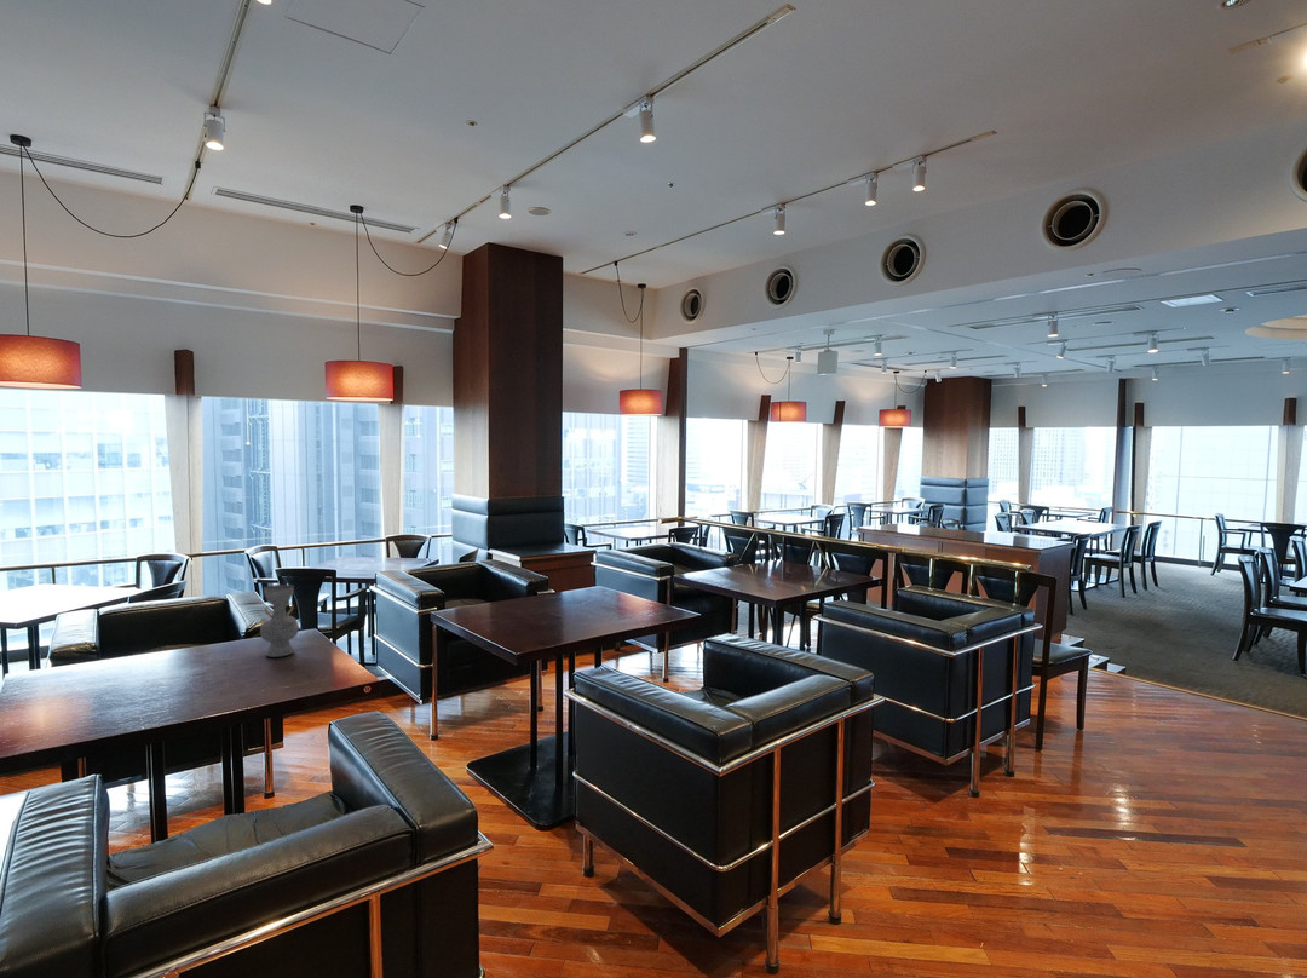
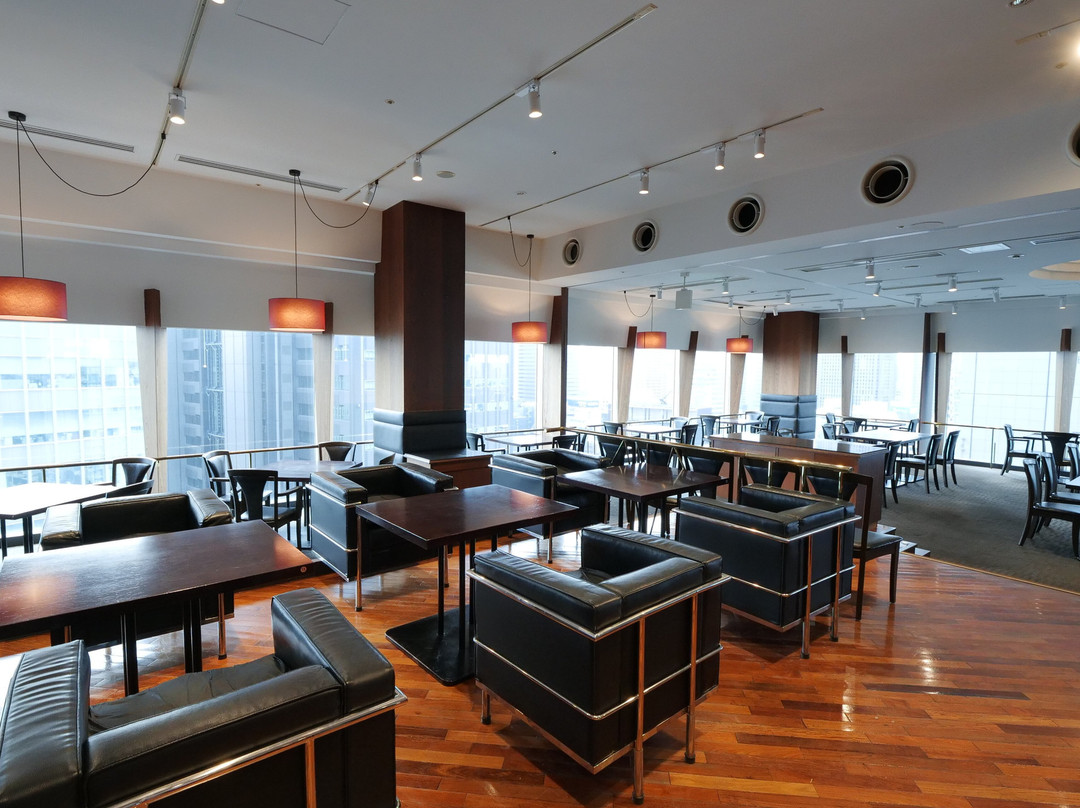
- decorative vase (278, 620)
